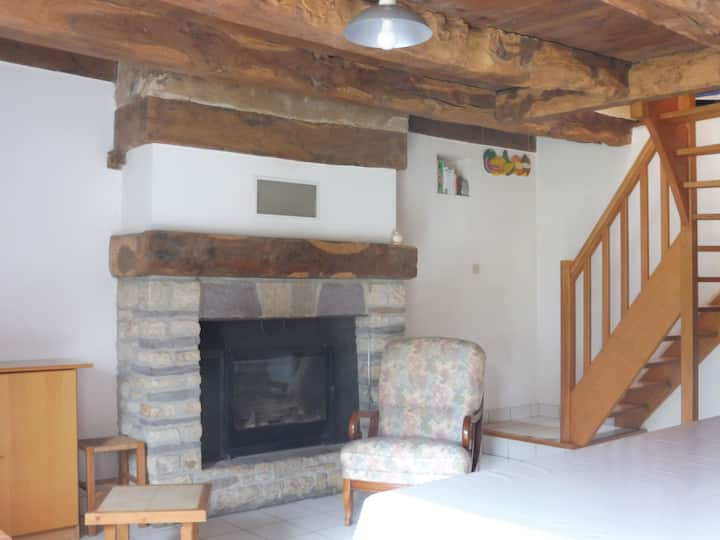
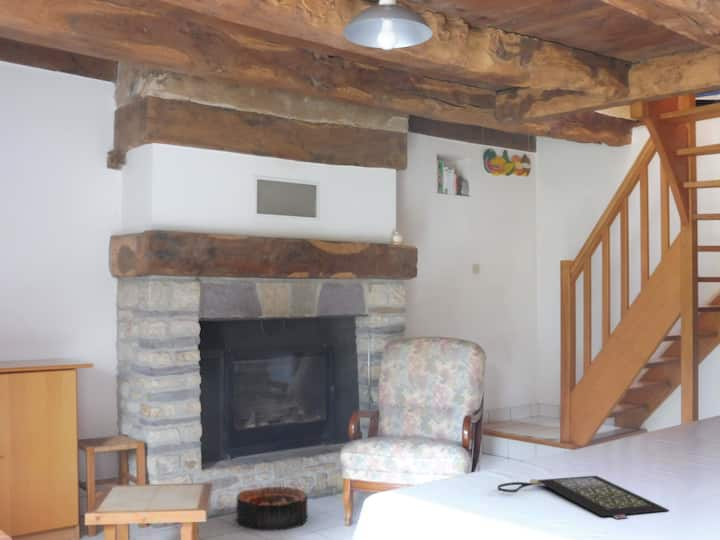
+ basket (271, 507)
+ clutch bag (592, 492)
